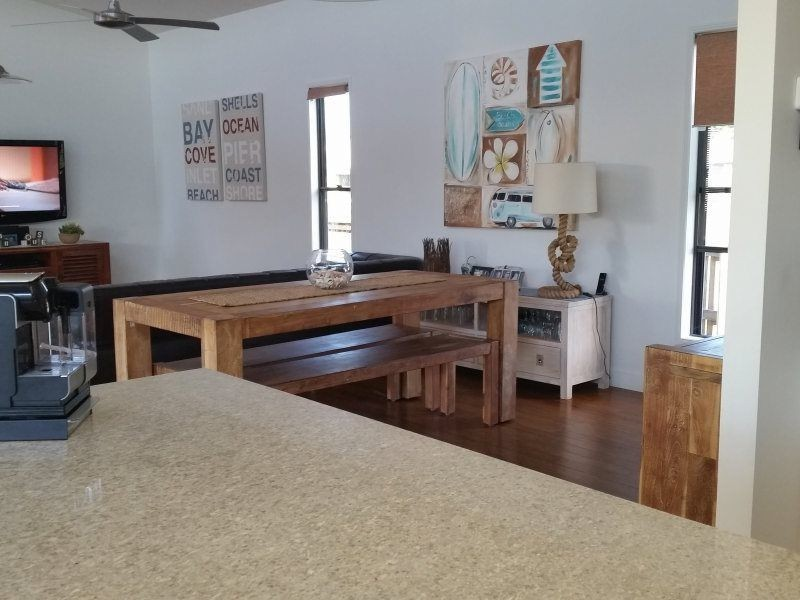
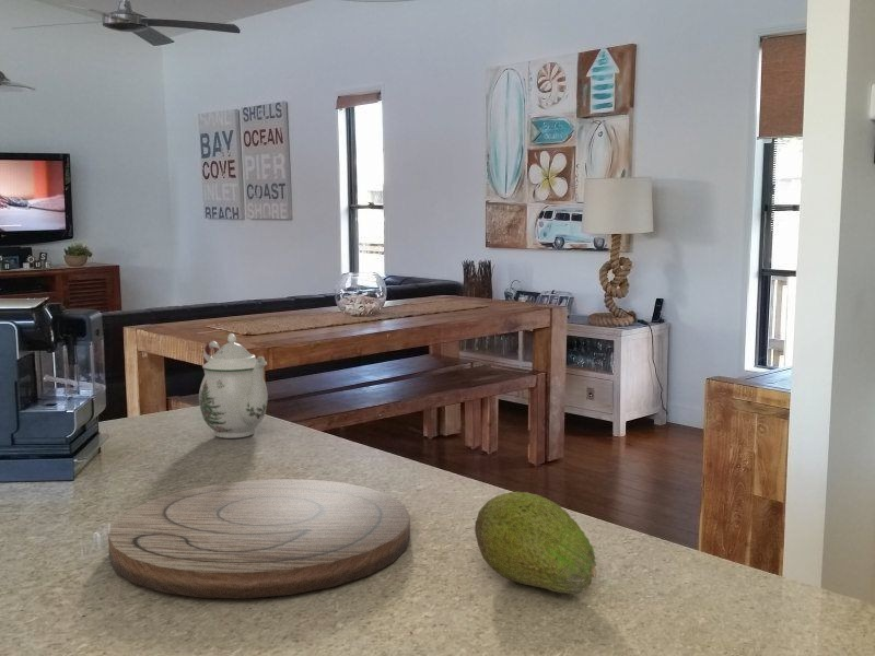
+ teapot (234, 384)
+ cutting board (264, 529)
+ fruit (537, 540)
